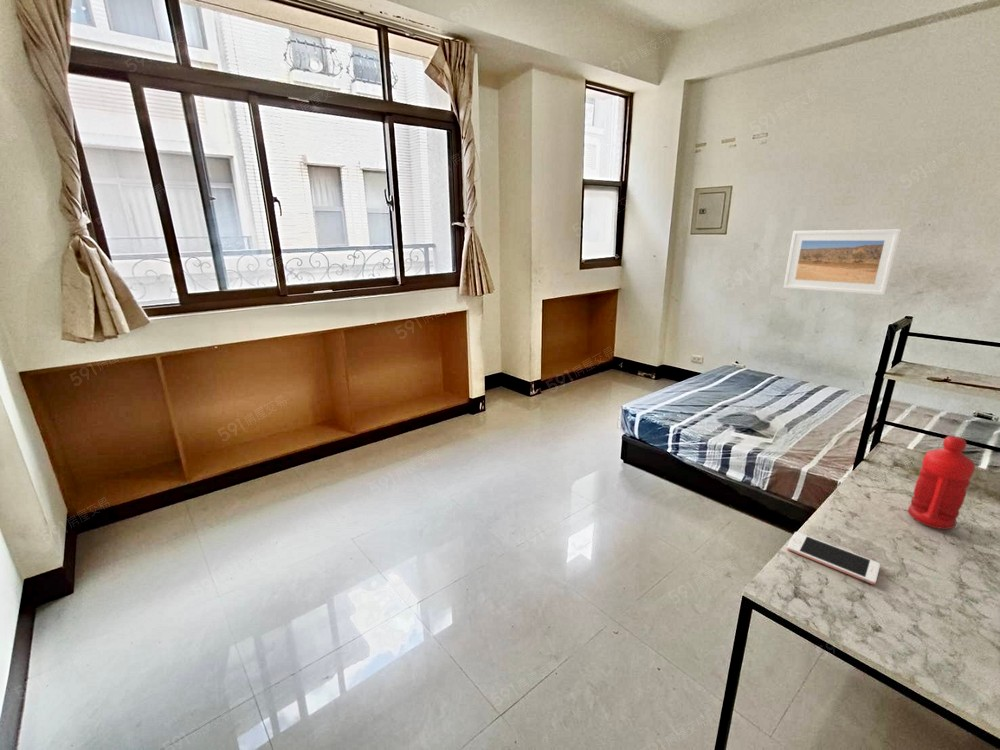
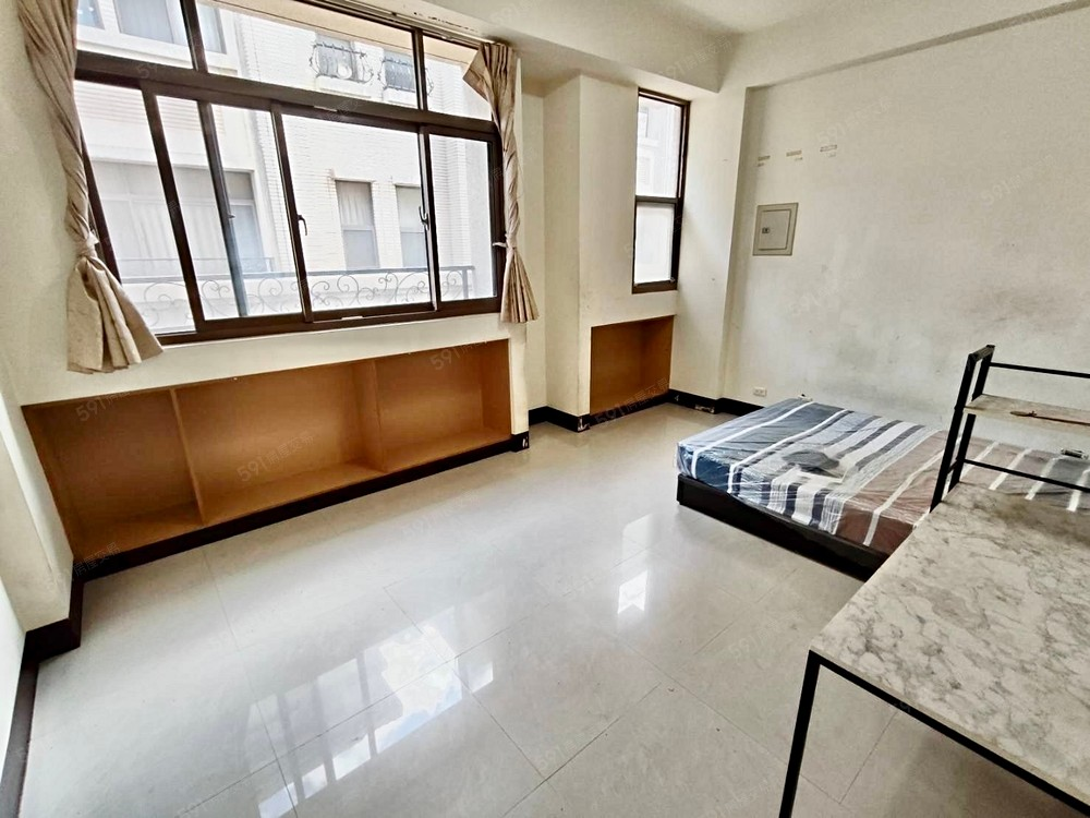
- water bottle (942, 480)
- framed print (836, 261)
- cell phone (832, 556)
